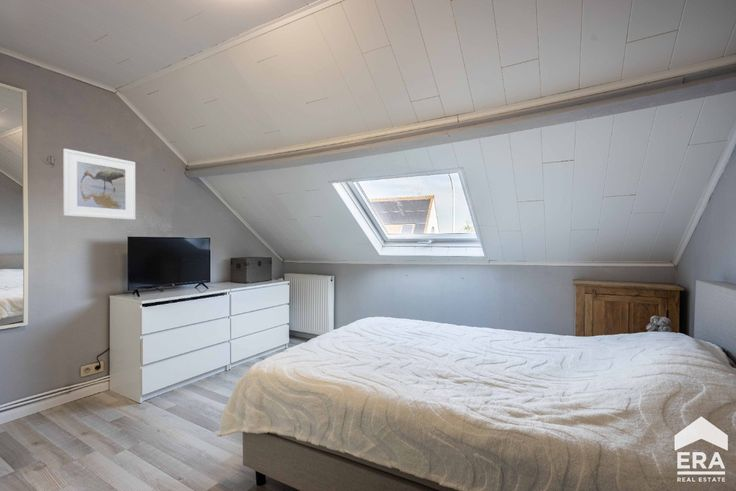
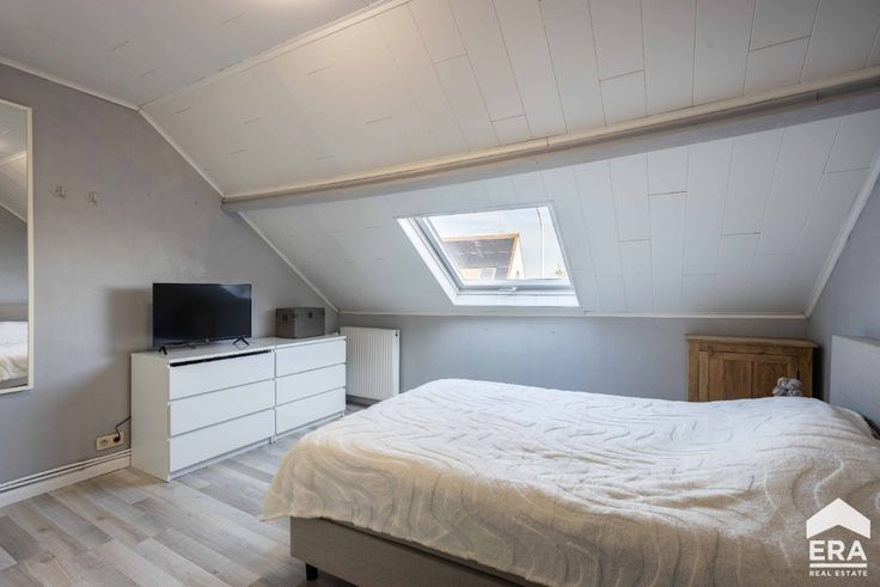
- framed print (102, 186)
